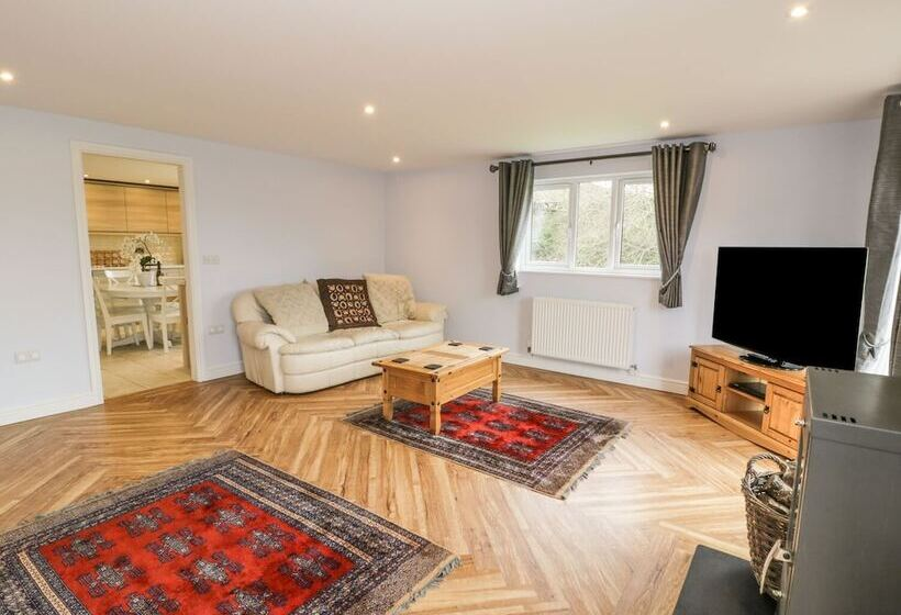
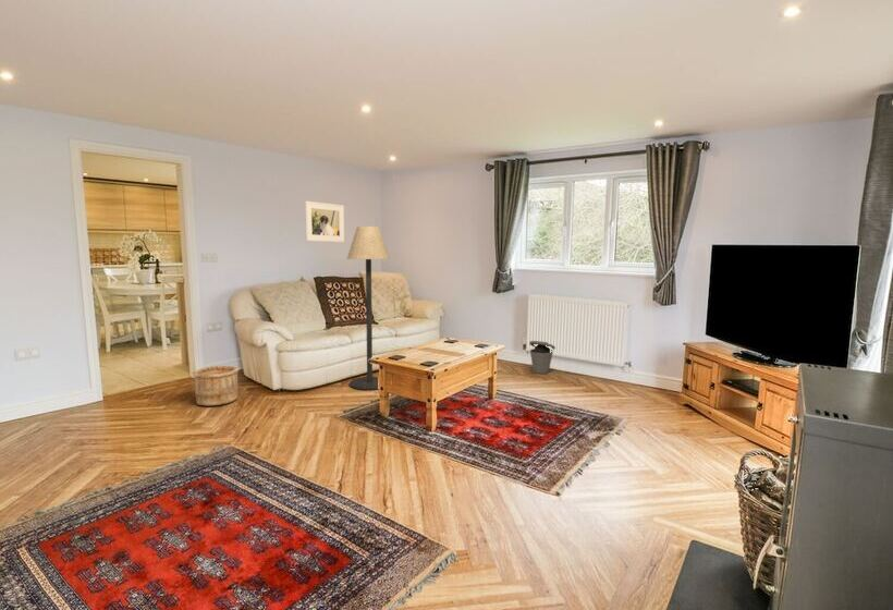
+ floor lamp (368, 306)
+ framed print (326, 222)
+ wooden bucket (216, 385)
+ trash can (541, 355)
